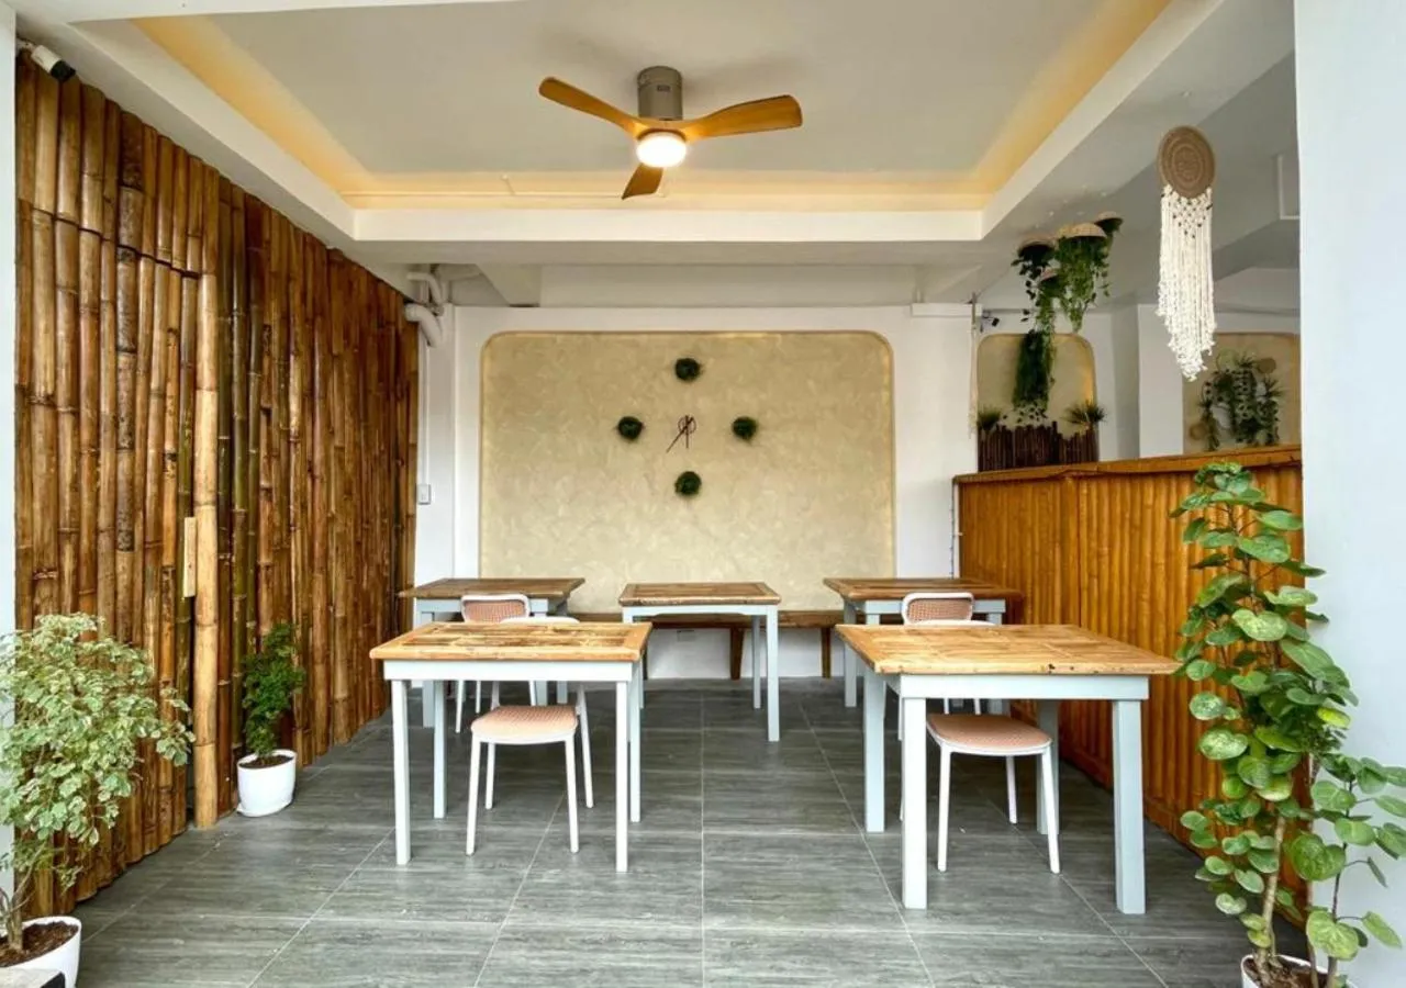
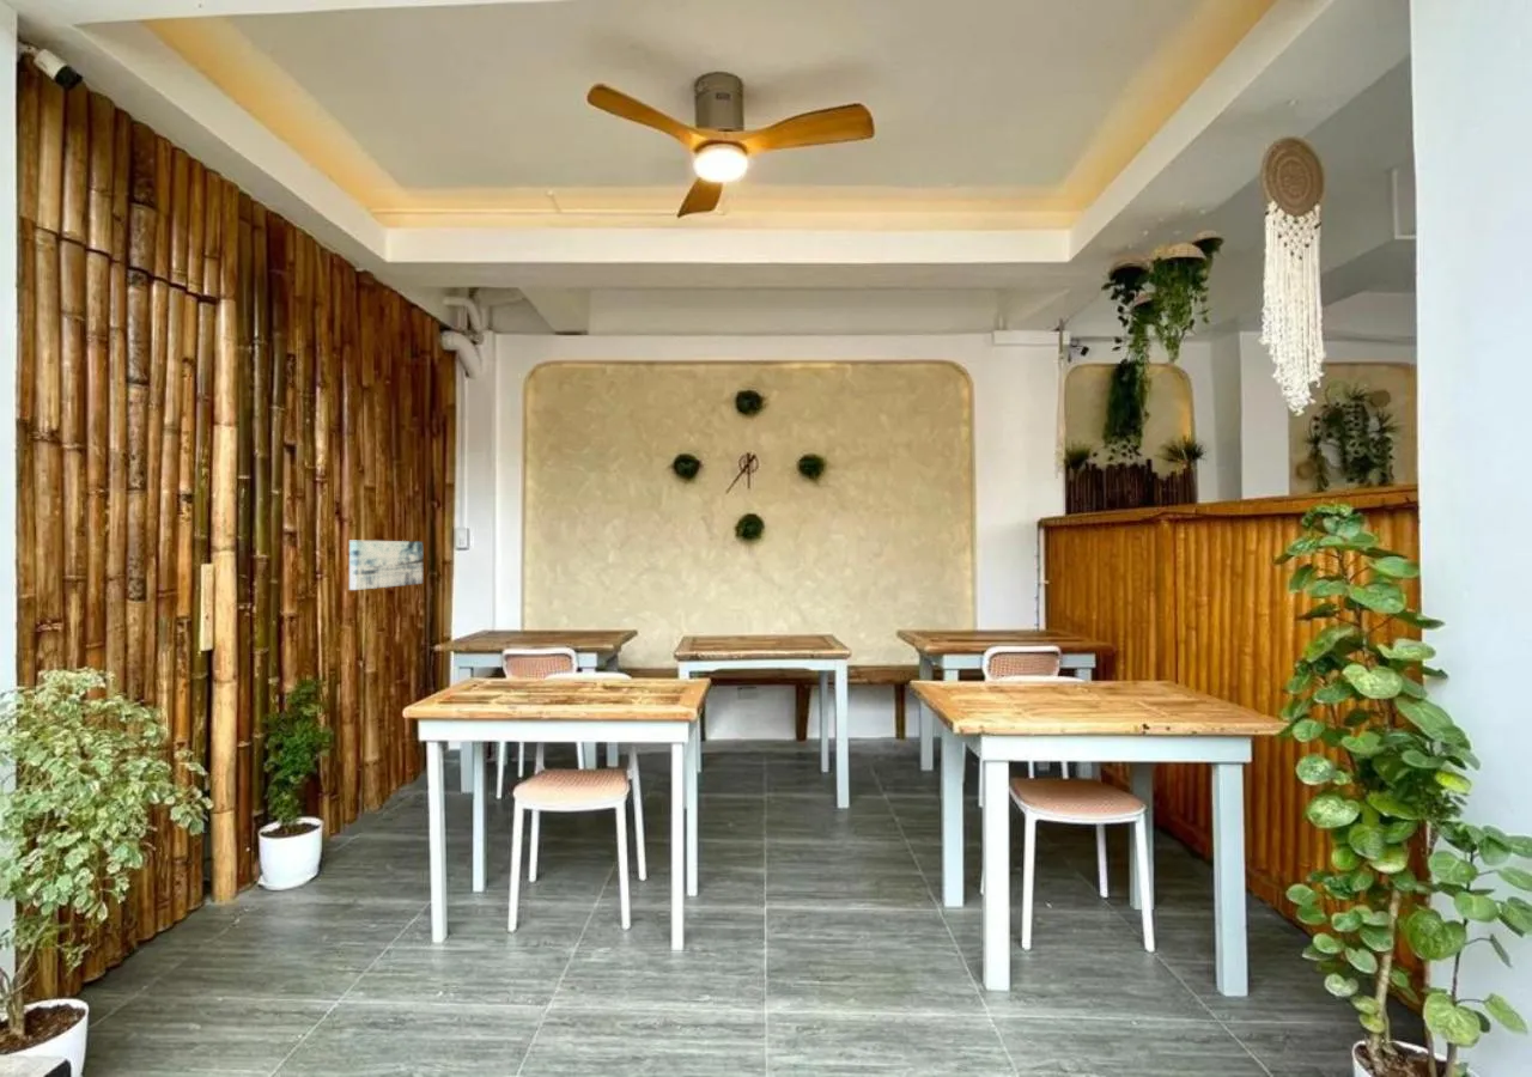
+ wall art (389, 564)
